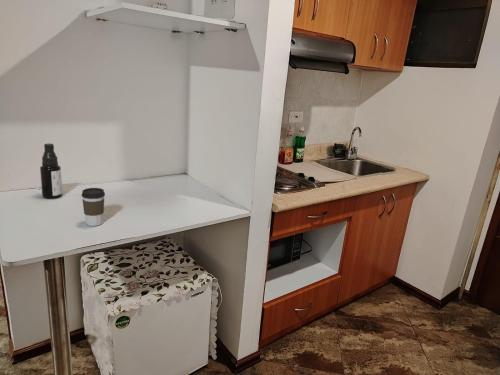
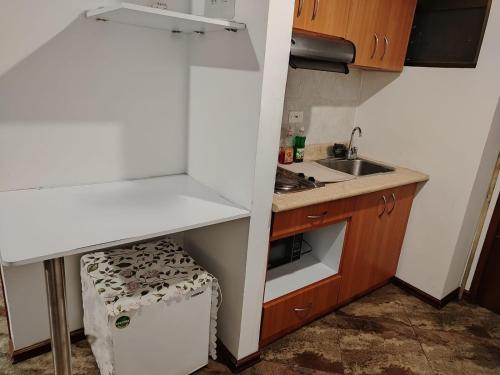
- spray bottle (50, 170)
- coffee cup (93, 207)
